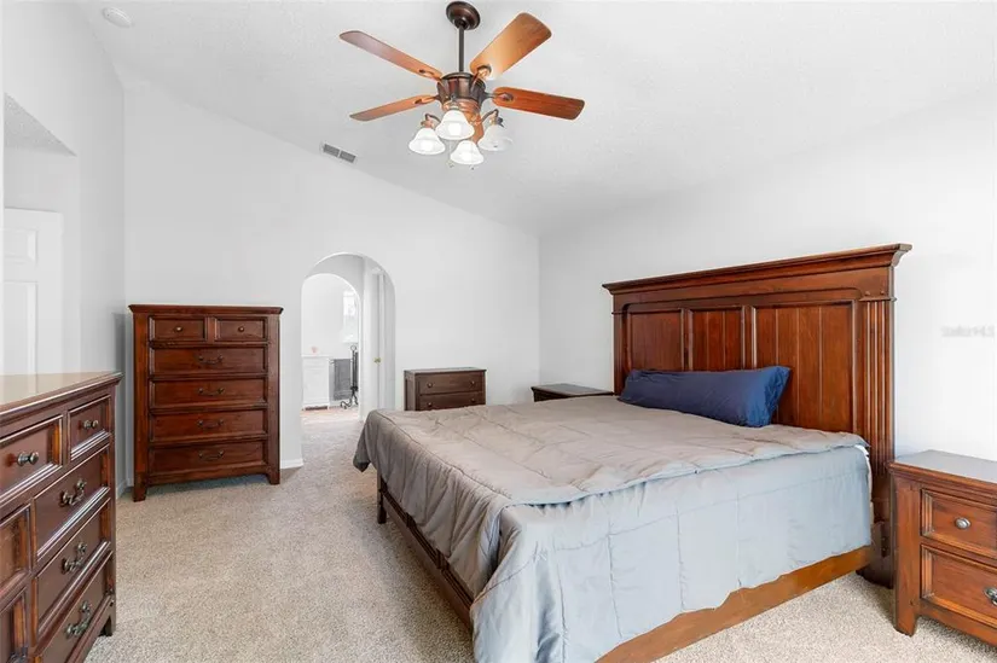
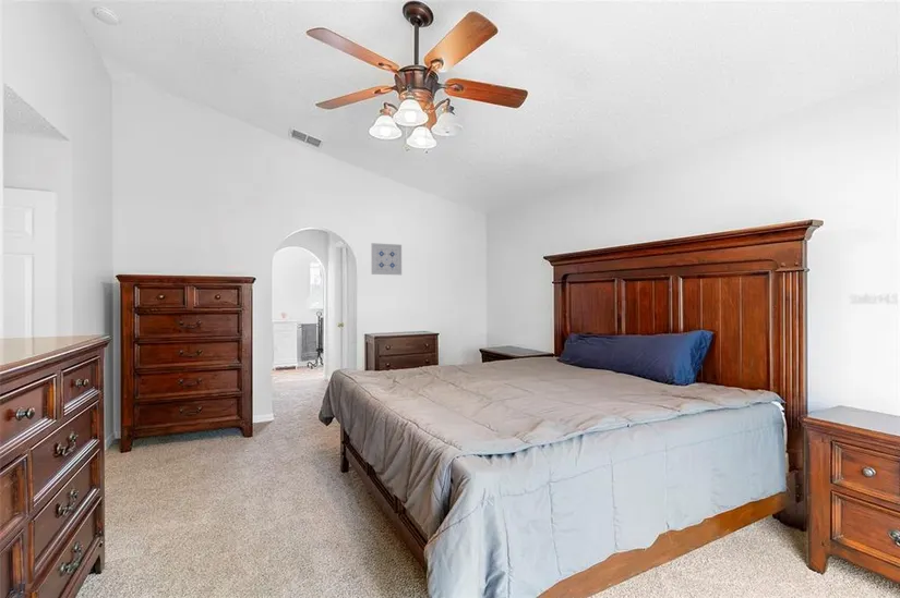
+ wall art (386, 259)
